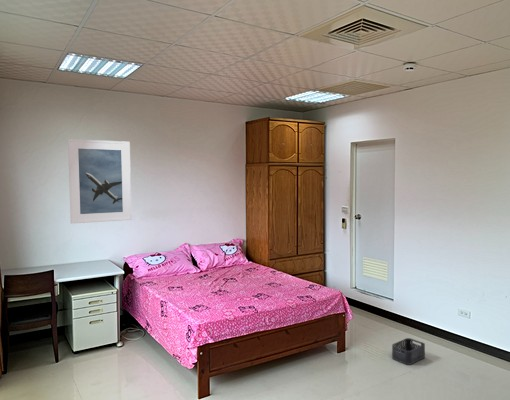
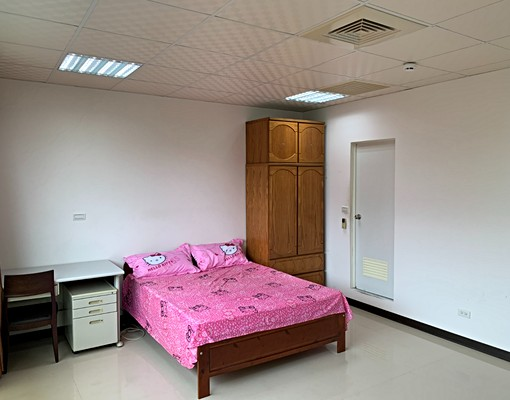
- storage bin (408, 351)
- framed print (101, 181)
